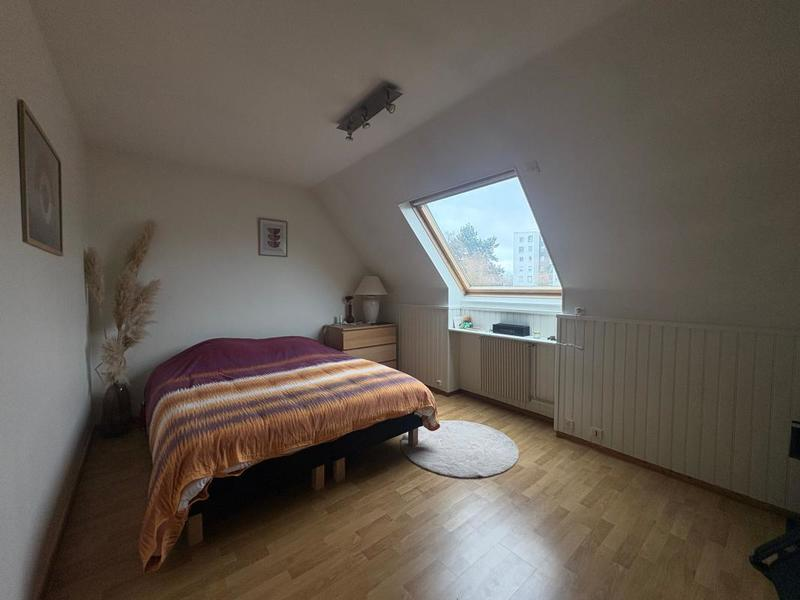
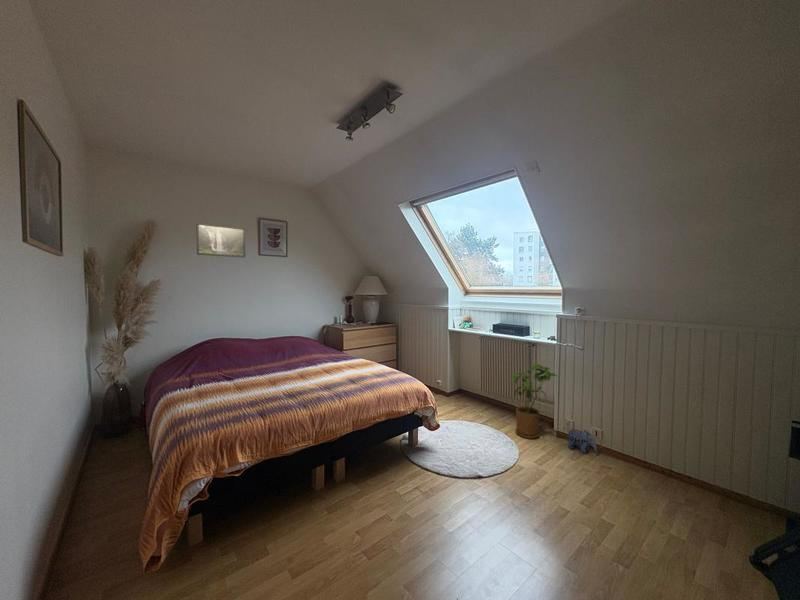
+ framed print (221, 241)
+ plush toy (581, 440)
+ house plant (527, 399)
